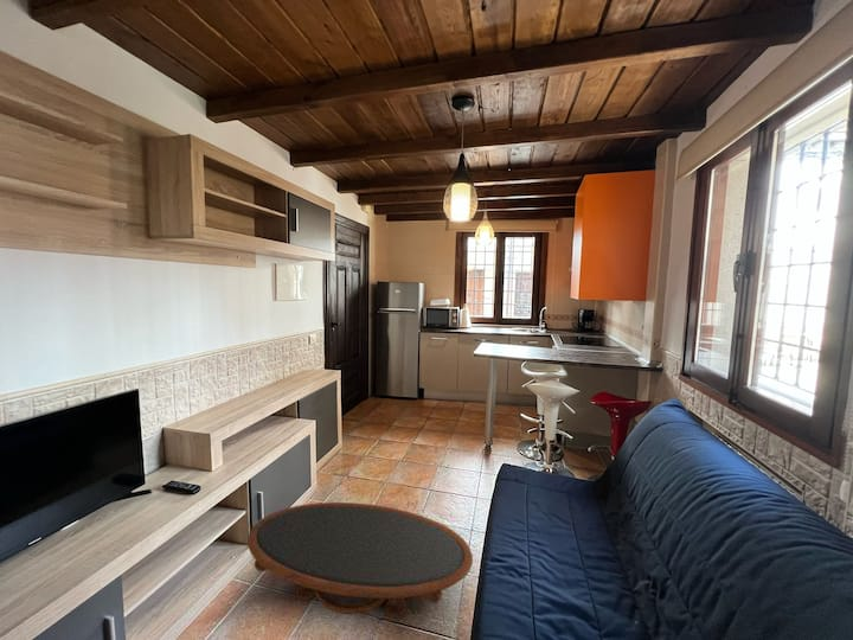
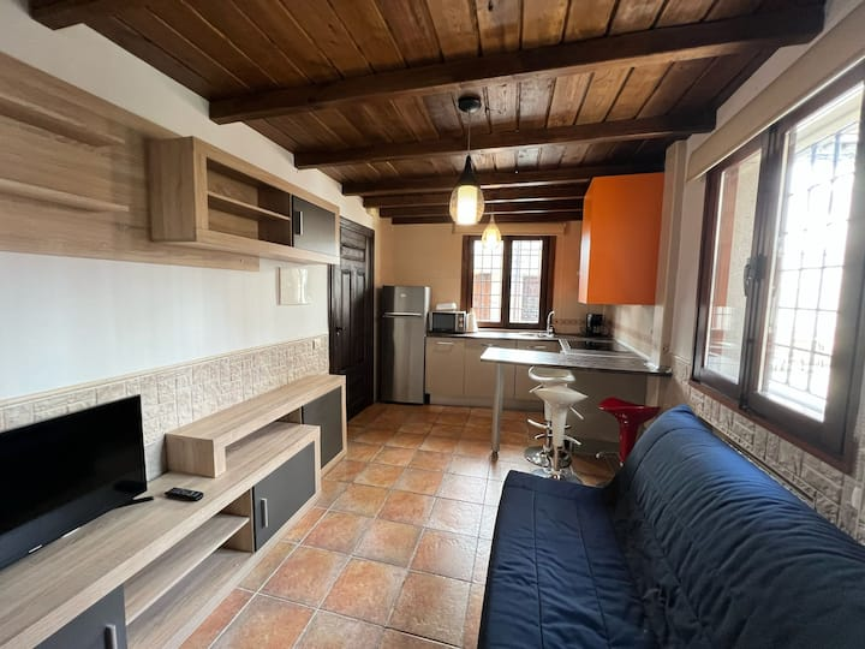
- coffee table (357, 562)
